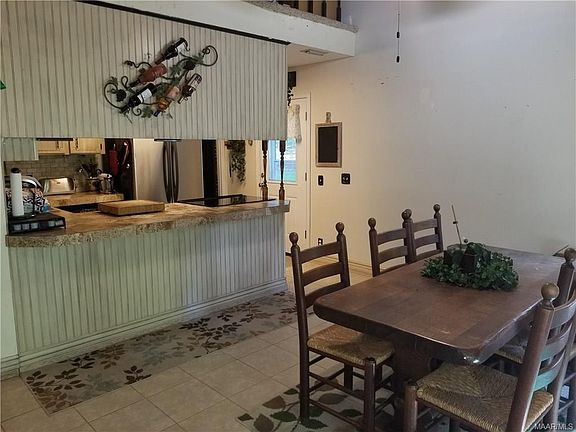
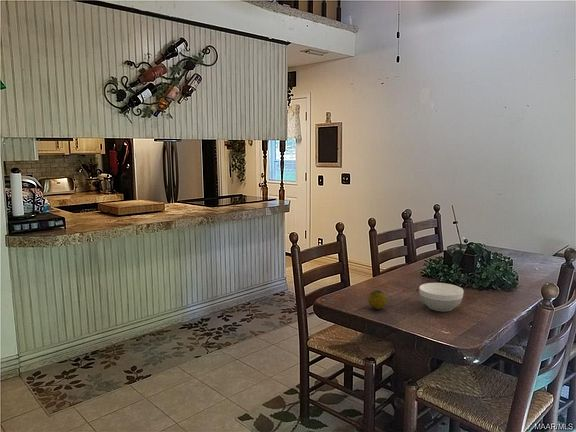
+ fruit (377, 299)
+ bowl (440, 298)
